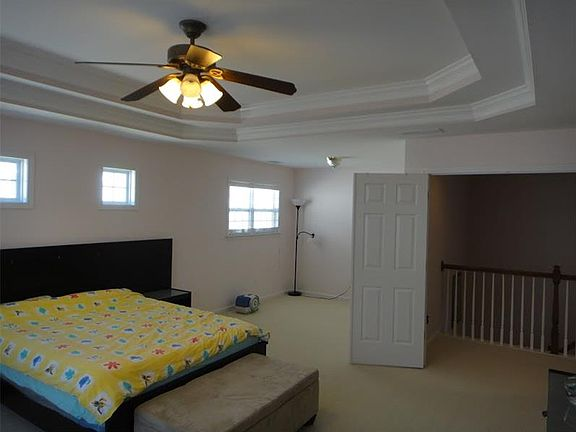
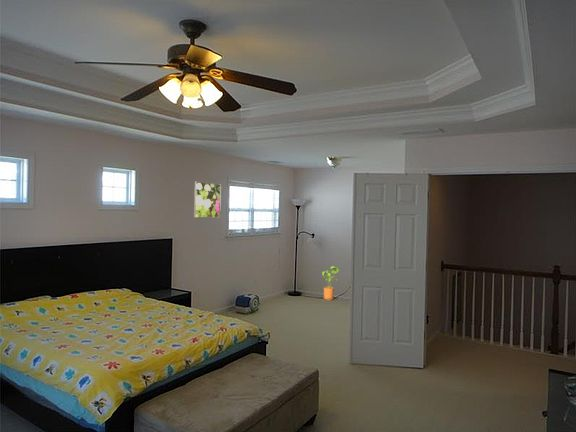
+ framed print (207, 200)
+ house plant (329, 281)
